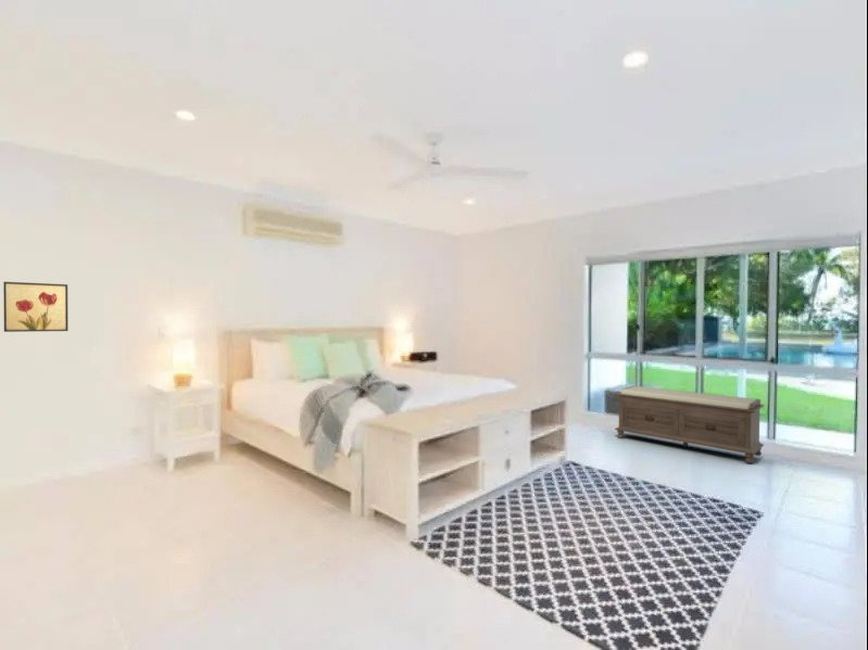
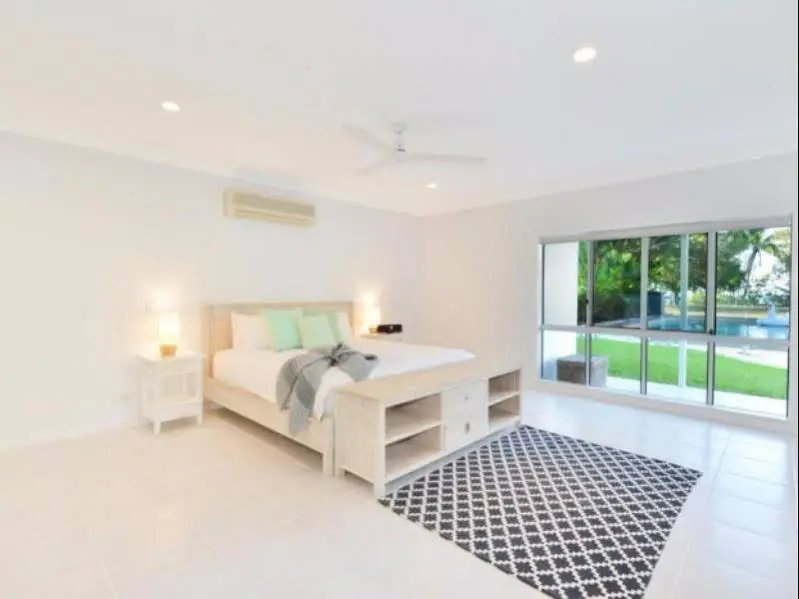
- bench (684, 420)
- wall art (36, 307)
